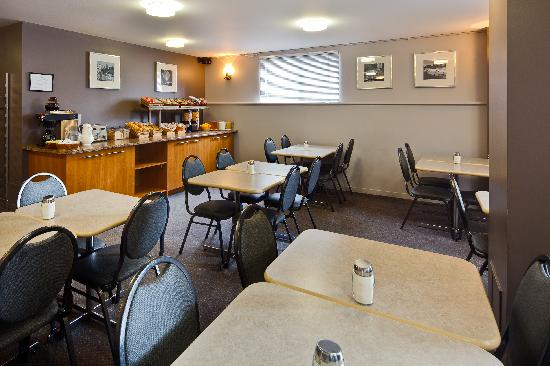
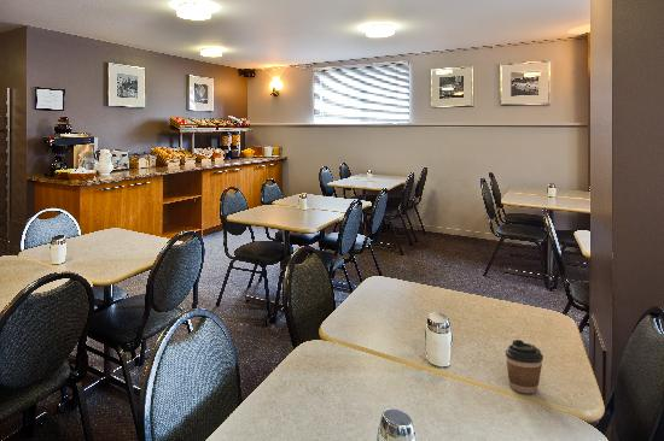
+ coffee cup (523, 365)
